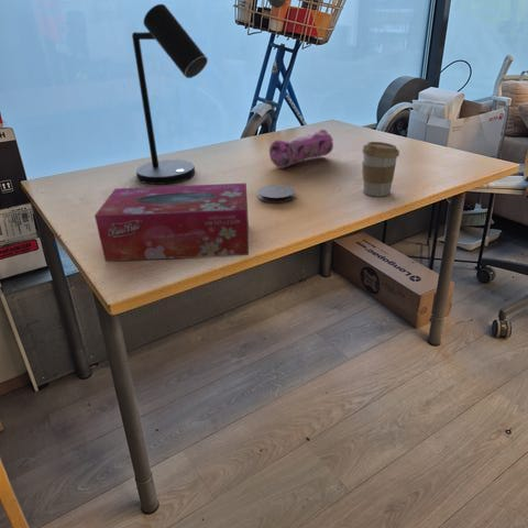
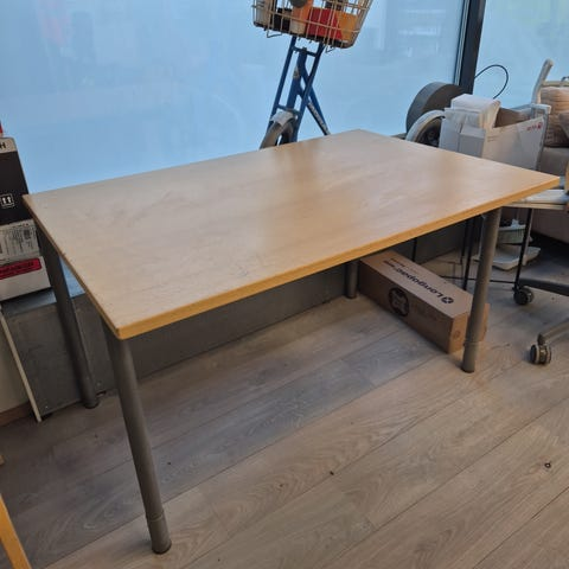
- tissue box (178, 220)
- desk lamp (148, 101)
- pencil case (301, 147)
- coffee cup (378, 167)
- coaster (276, 193)
